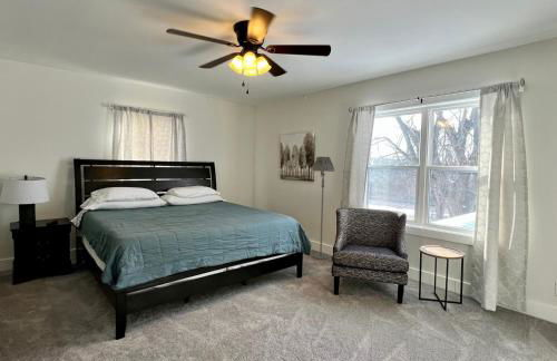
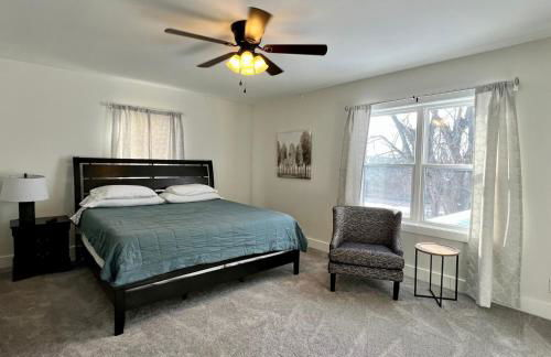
- floor lamp (322, 206)
